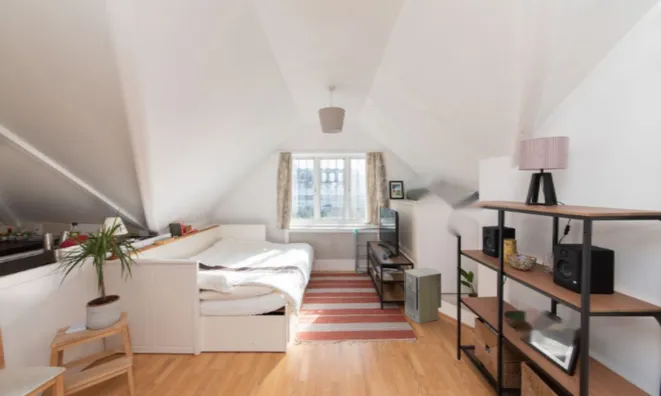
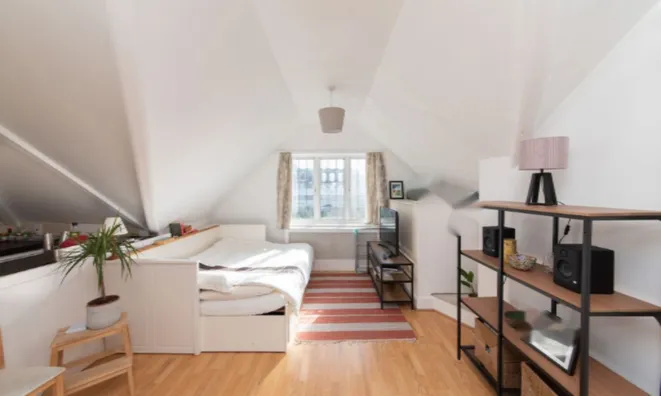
- air purifier (422, 294)
